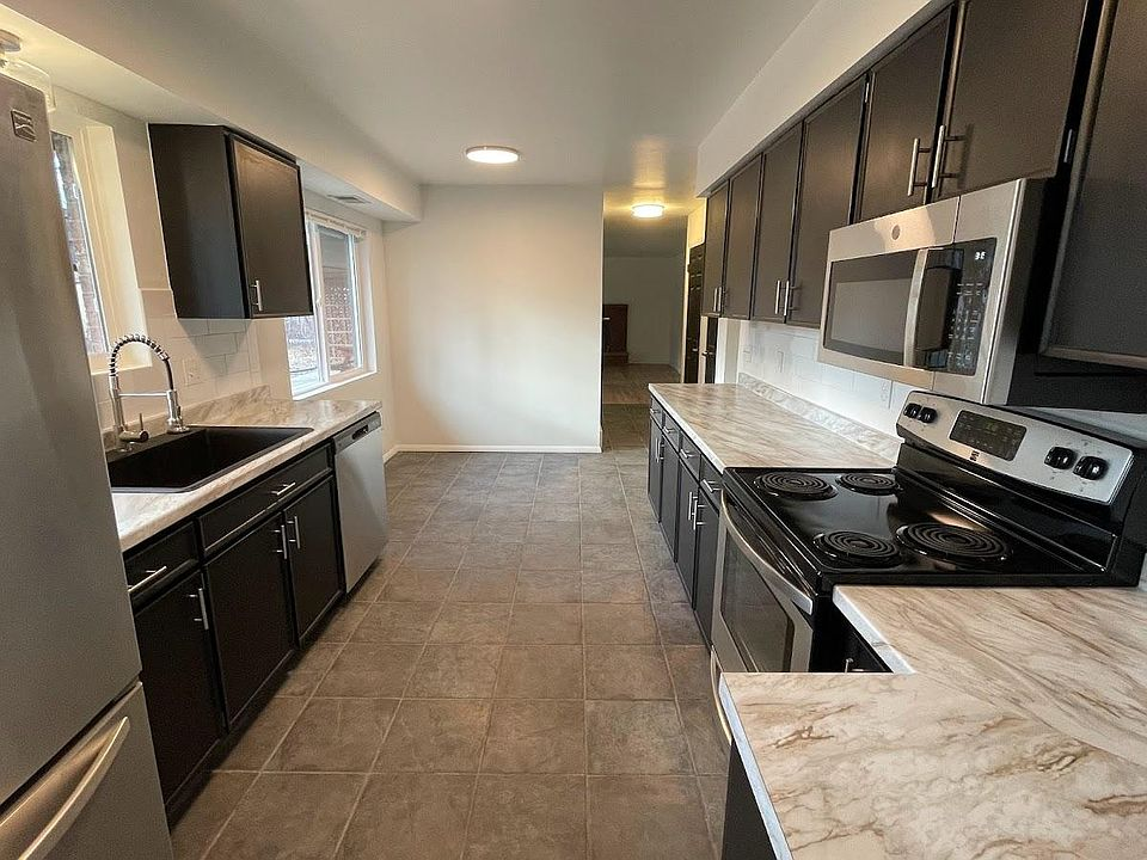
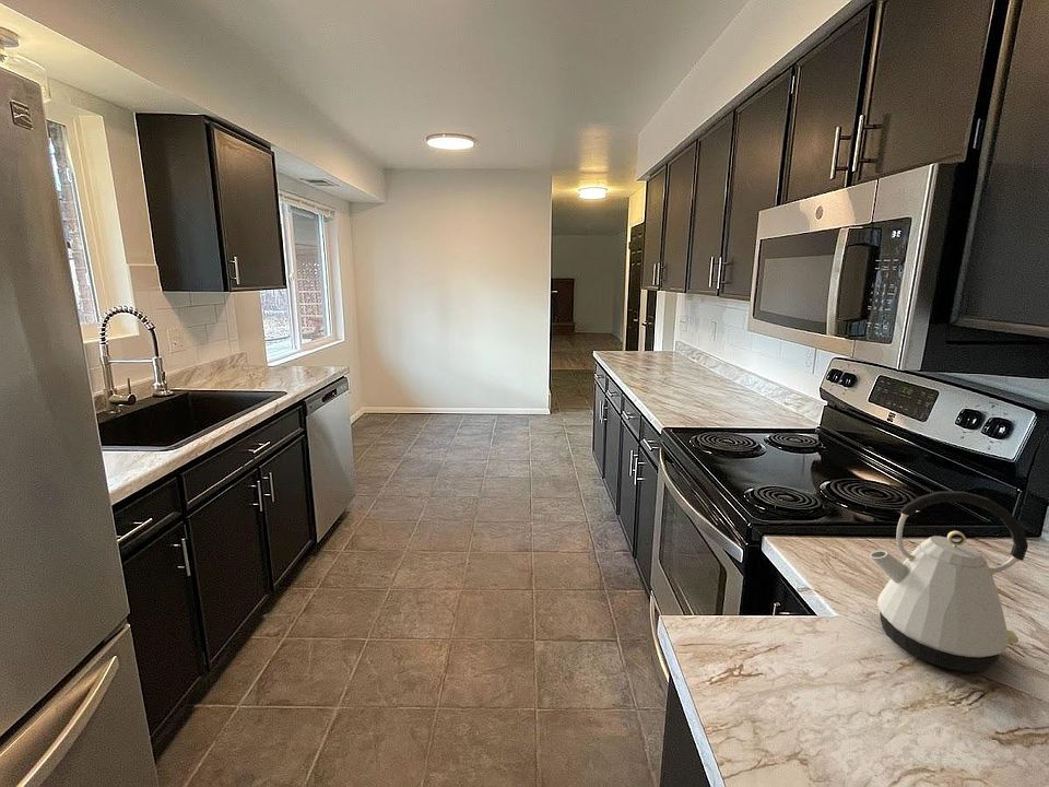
+ kettle (944, 569)
